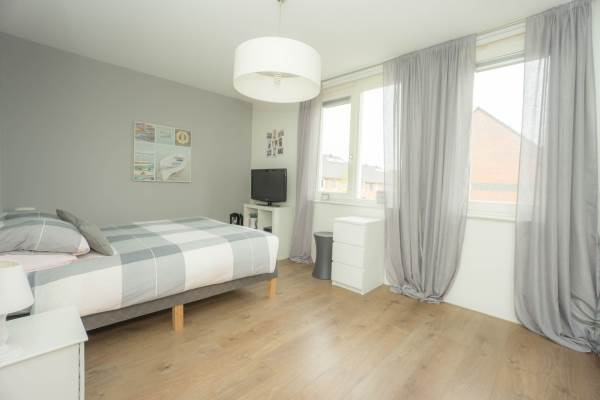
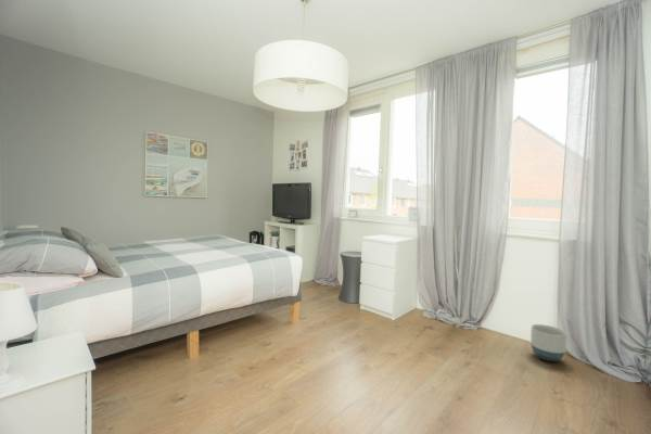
+ planter (547, 344)
